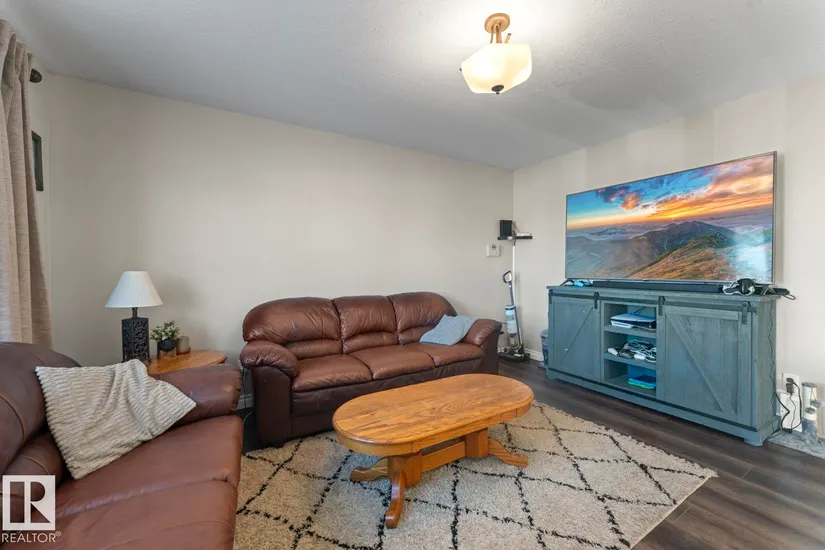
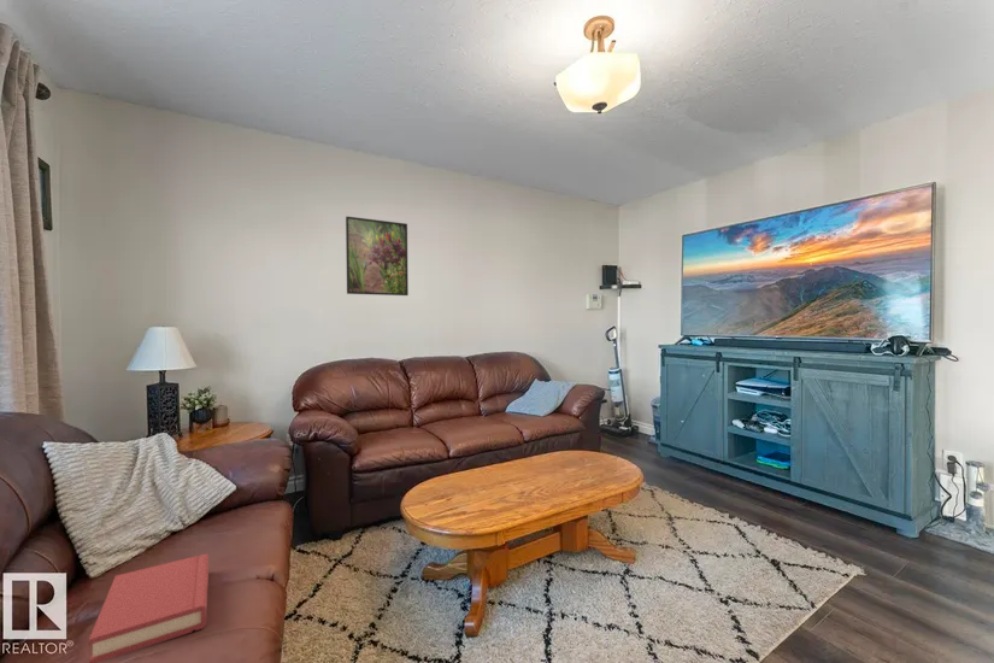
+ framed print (377, 257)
+ hardback book (158, 599)
